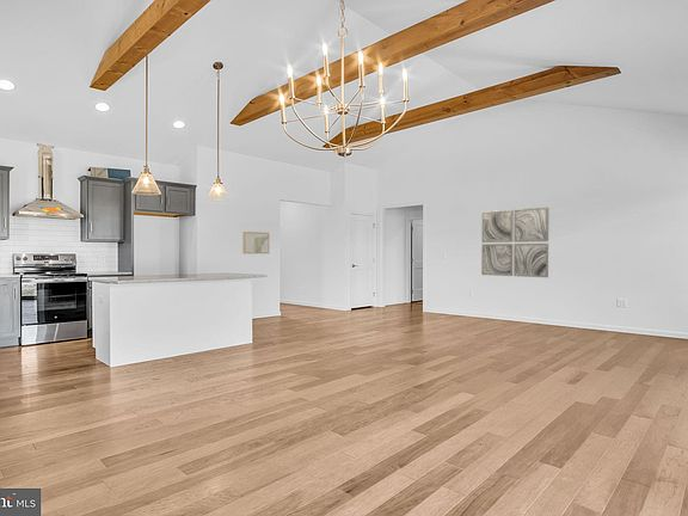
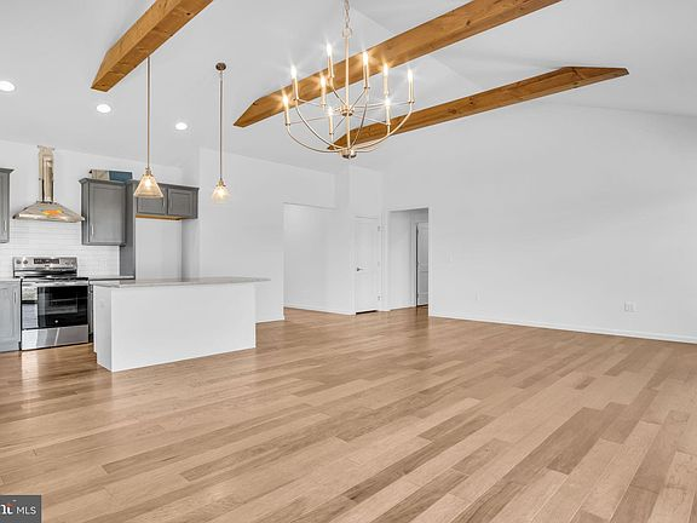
- wall art (514, 241)
- wall art (256, 242)
